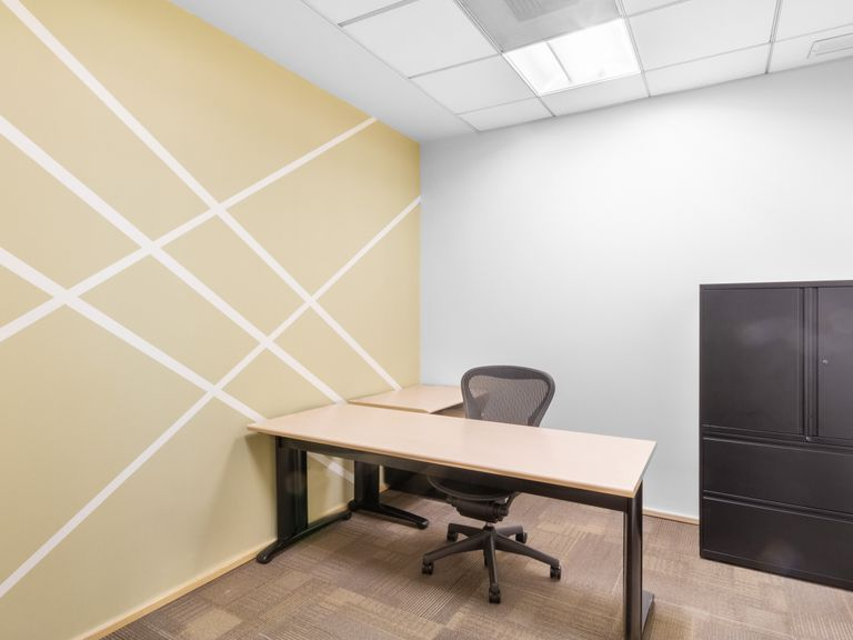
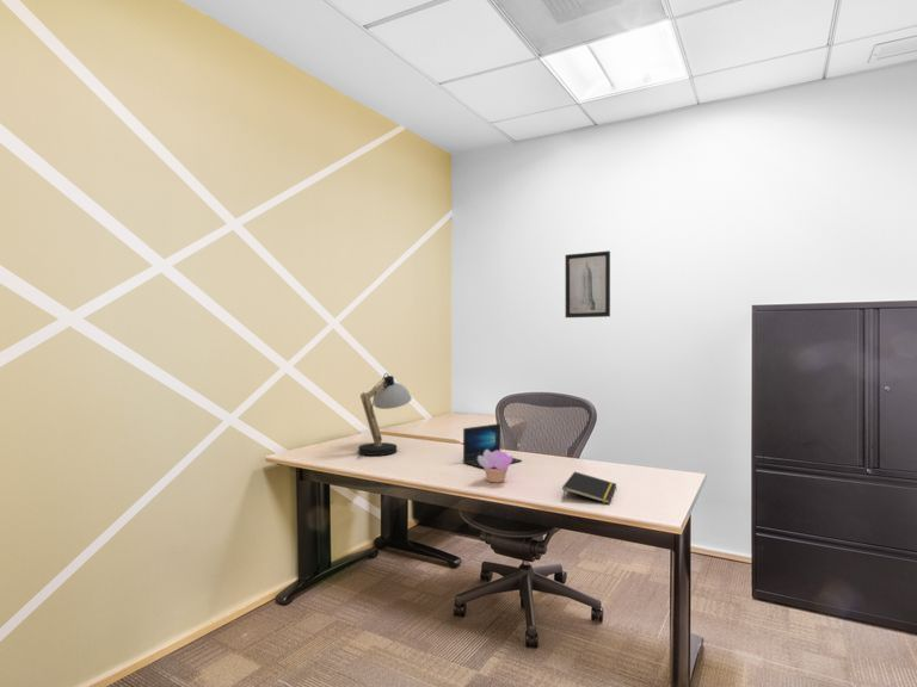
+ laptop (492, 445)
+ notepad (590, 487)
+ succulent plant (494, 465)
+ wall art (586, 285)
+ desk lamp (381, 408)
